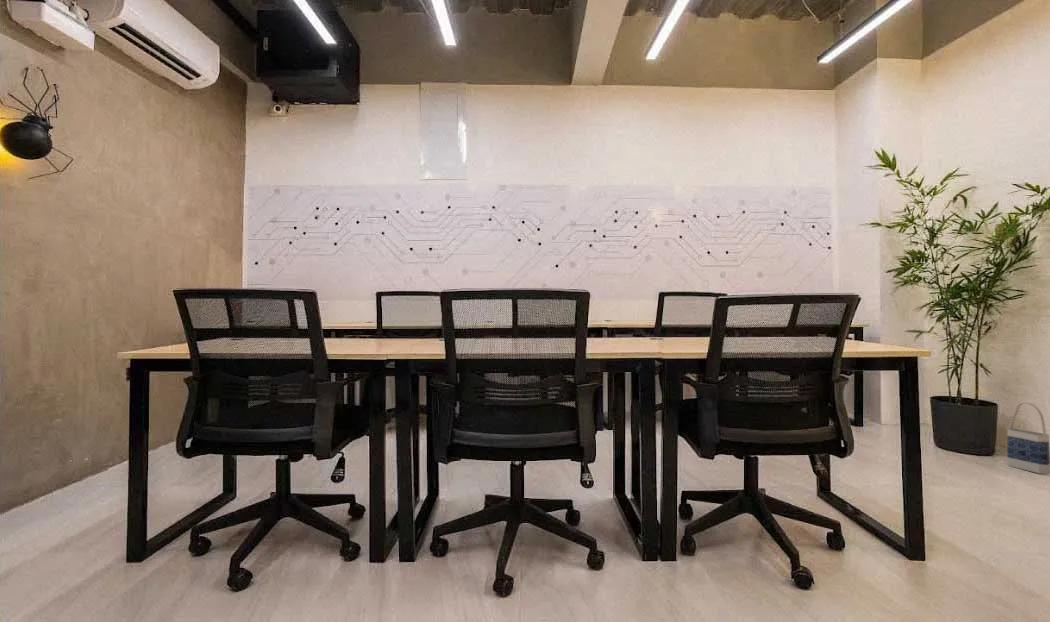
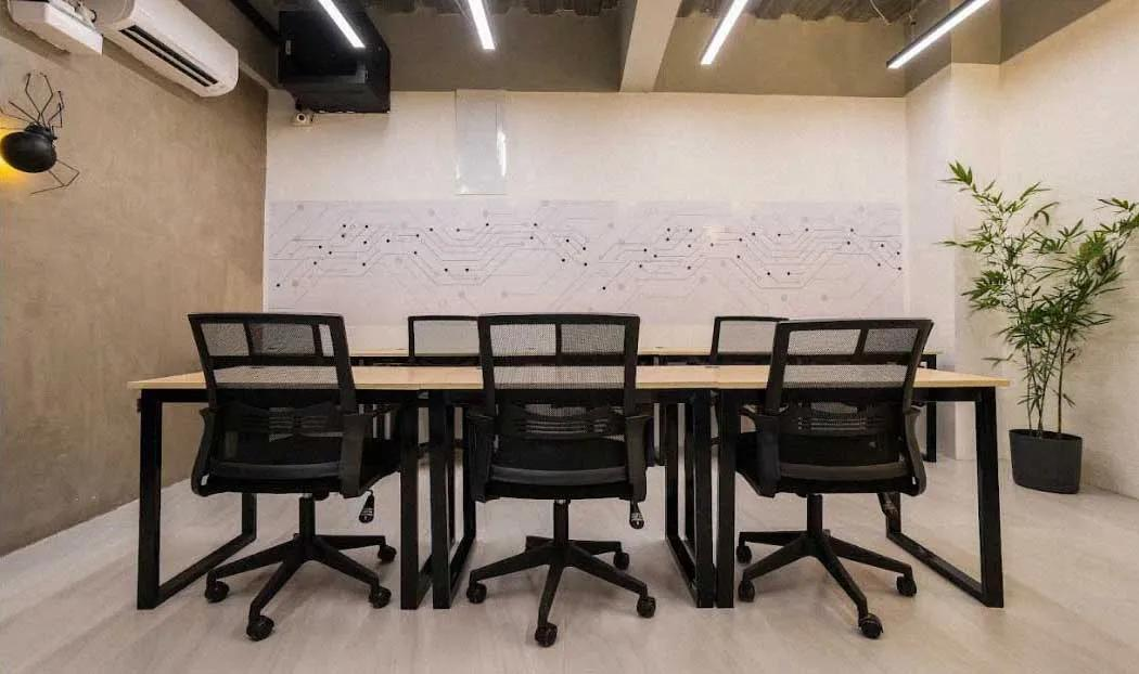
- bag (1027, 435)
